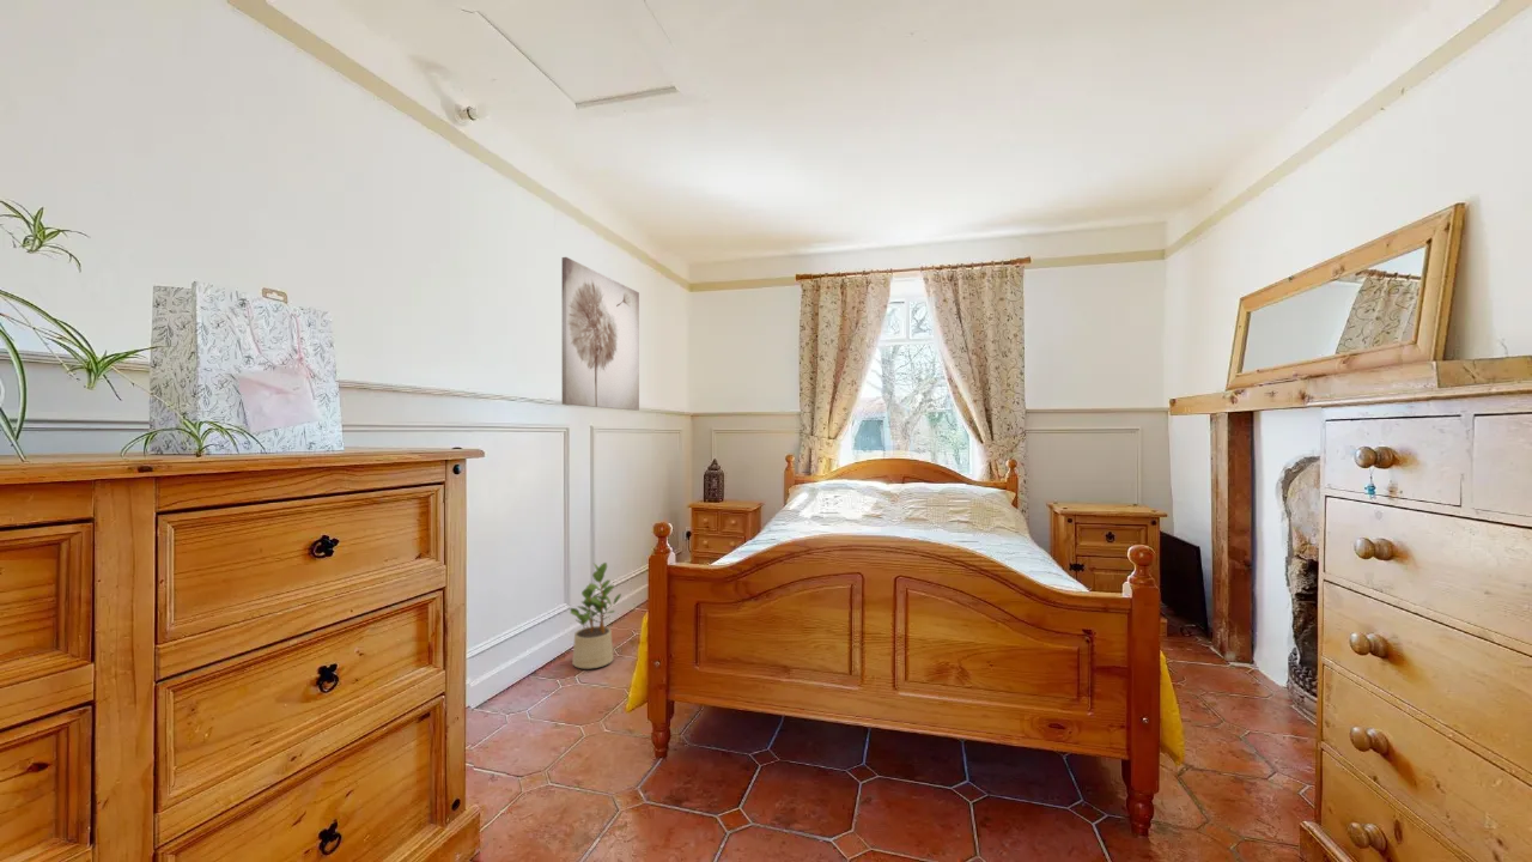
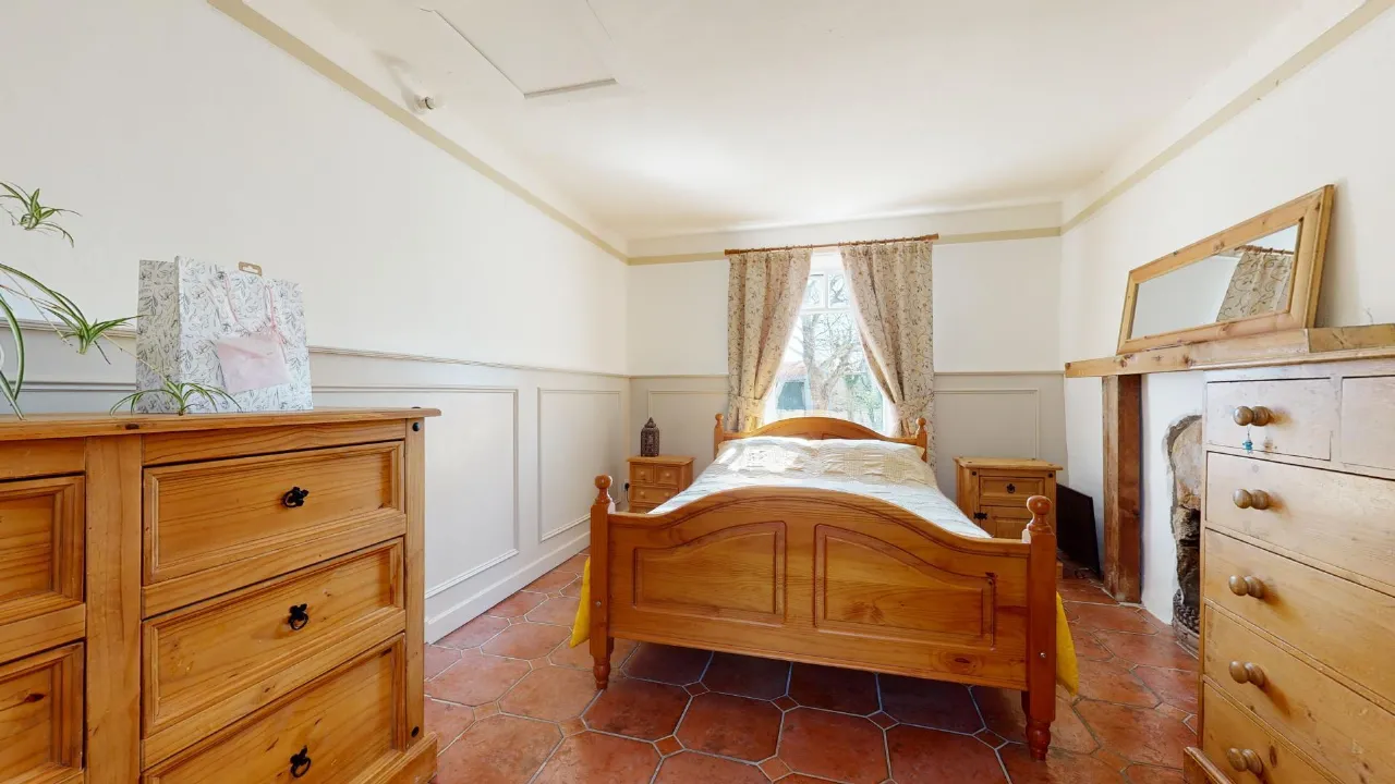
- potted plant (590, 611)
- wall art (604, 341)
